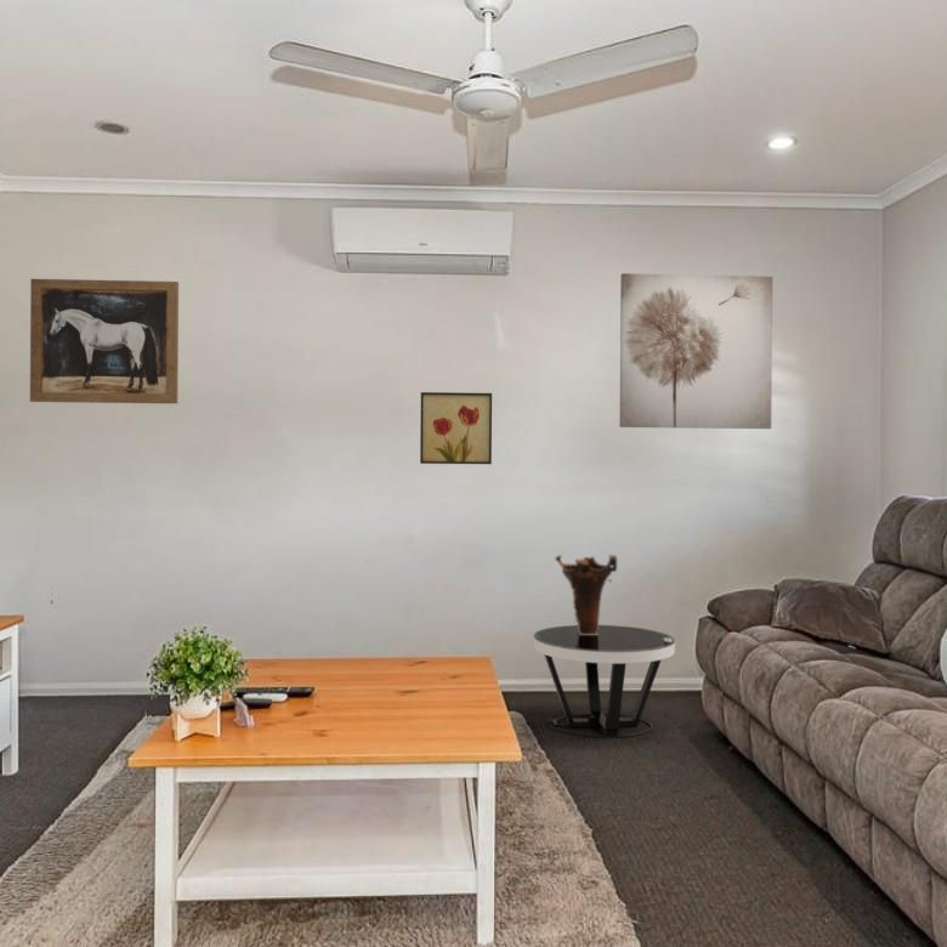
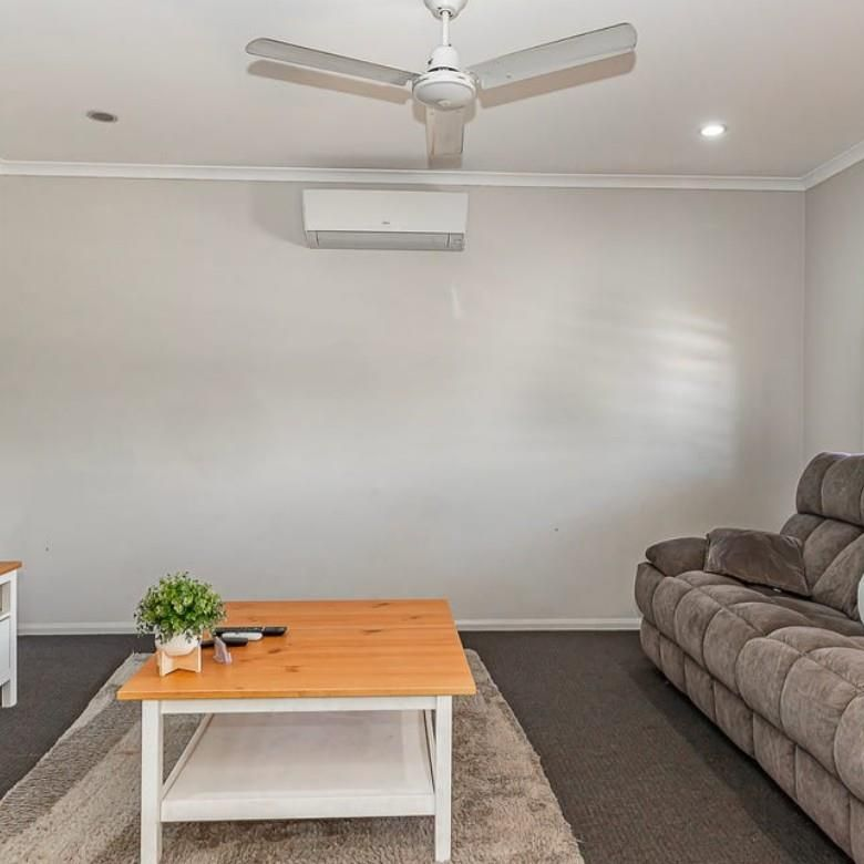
- side table (597, 680)
- wall art (104, 341)
- vase (584, 592)
- wall art (696, 351)
- wall art (455, 427)
